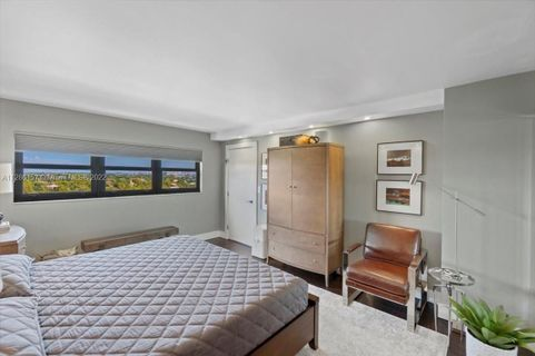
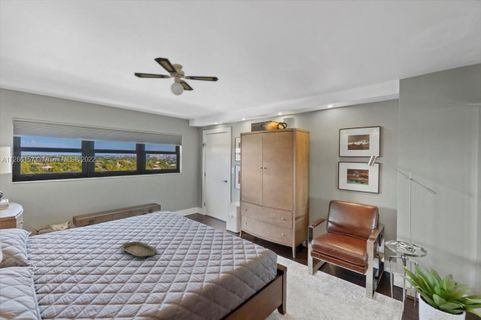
+ serving tray (138, 249)
+ ceiling fan (177, 80)
